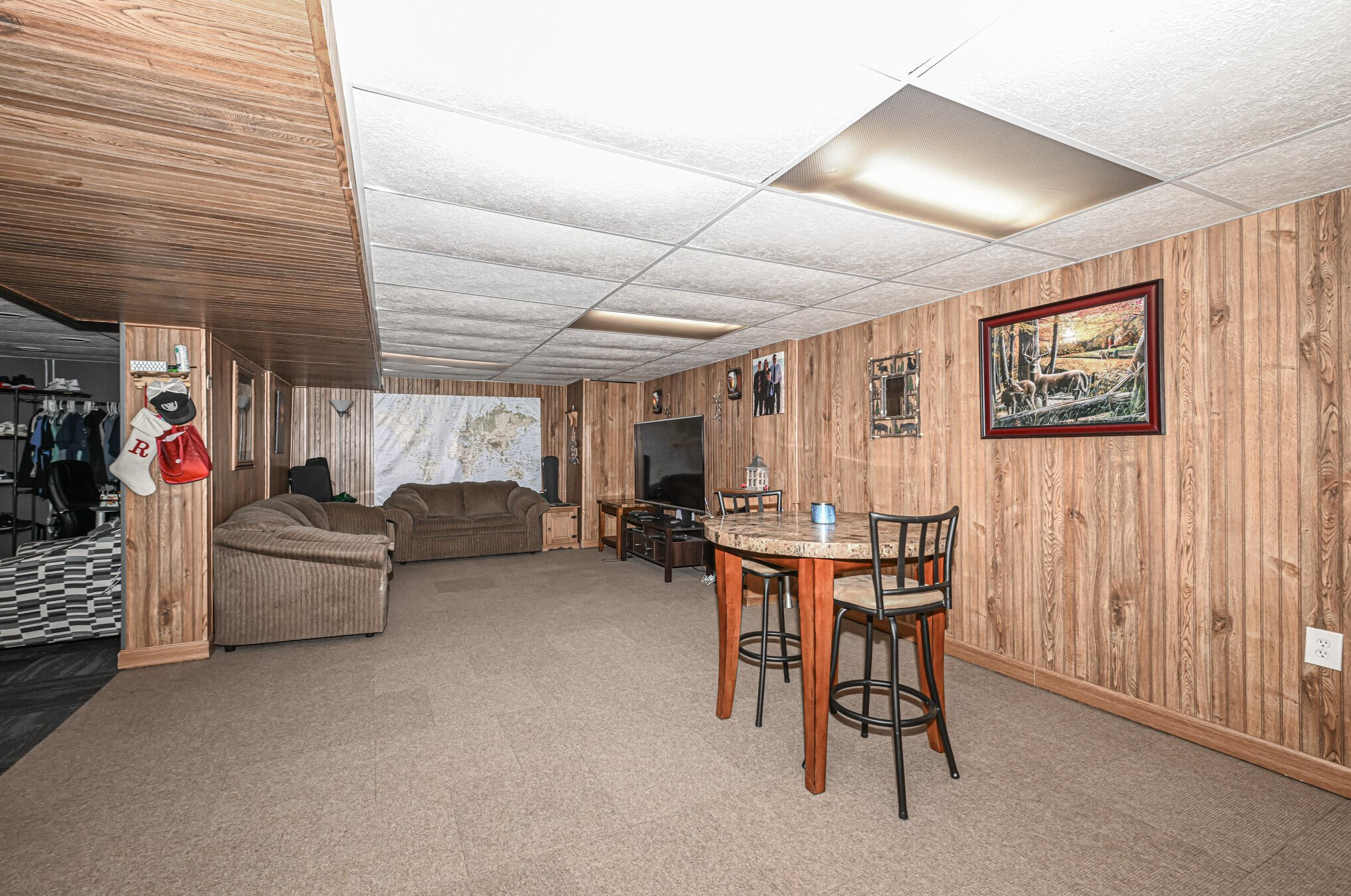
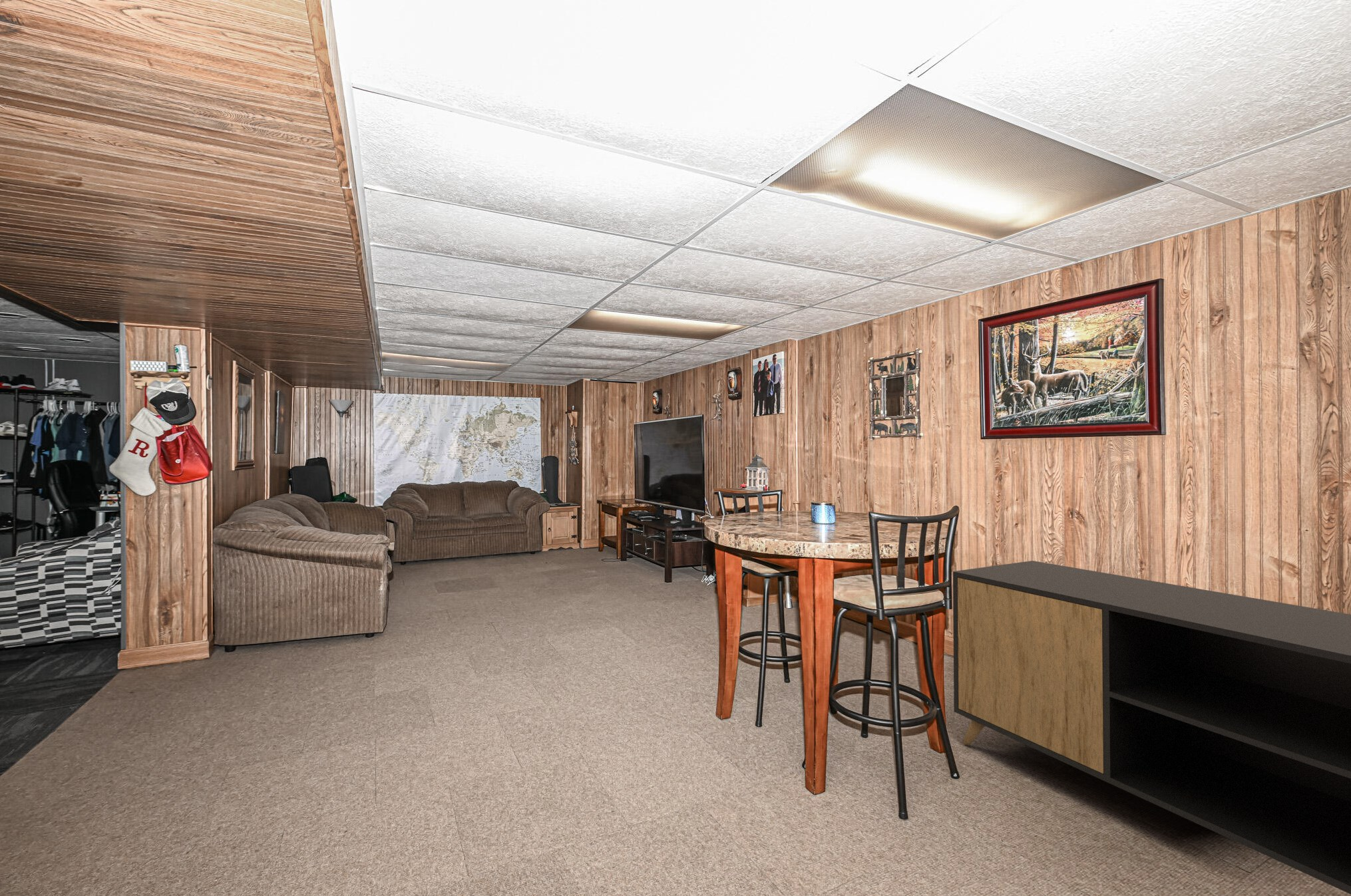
+ credenza (1165, 702)
